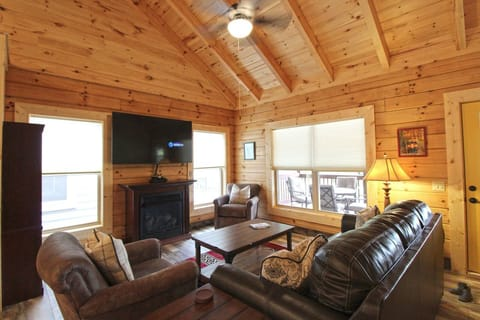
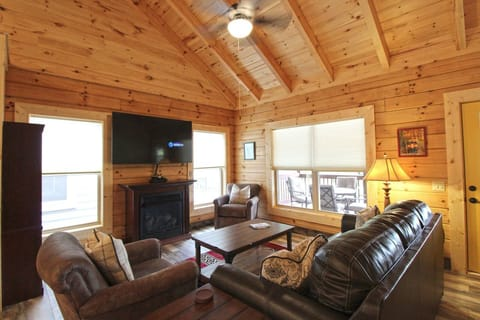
- boots (461, 290)
